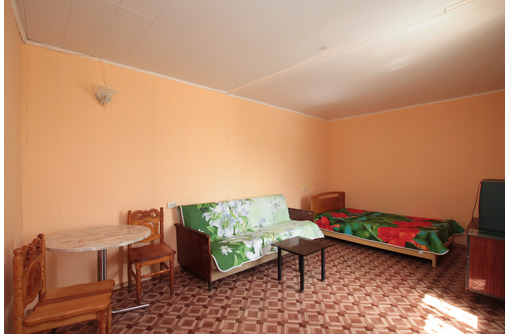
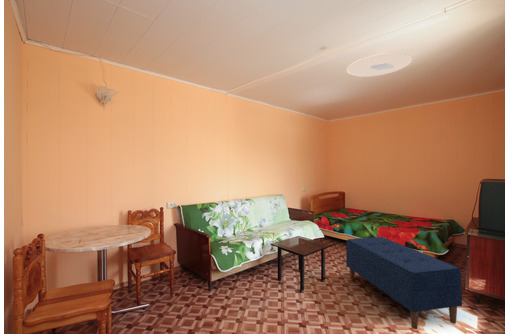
+ ceiling light (377, 63)
+ bench (394, 274)
